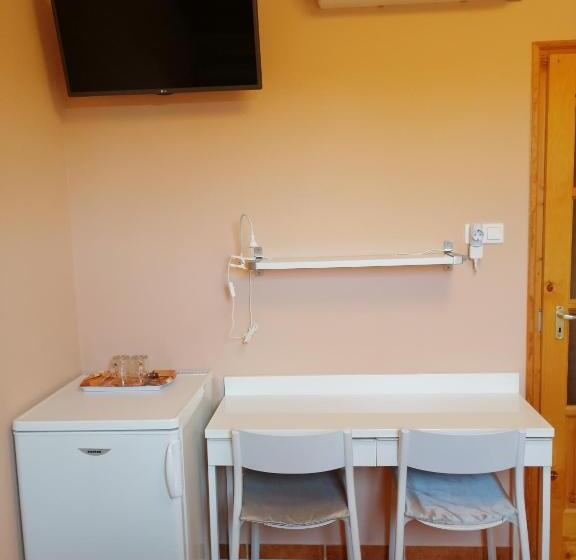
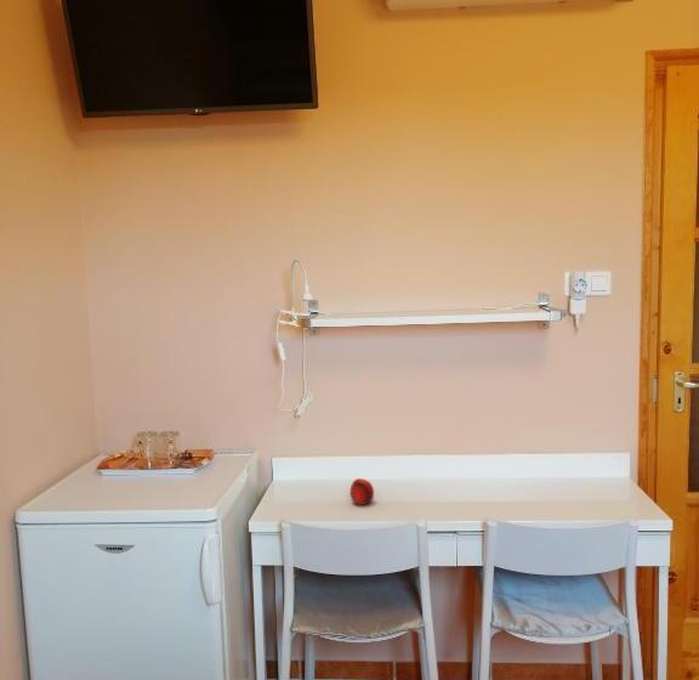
+ fruit (362, 491)
